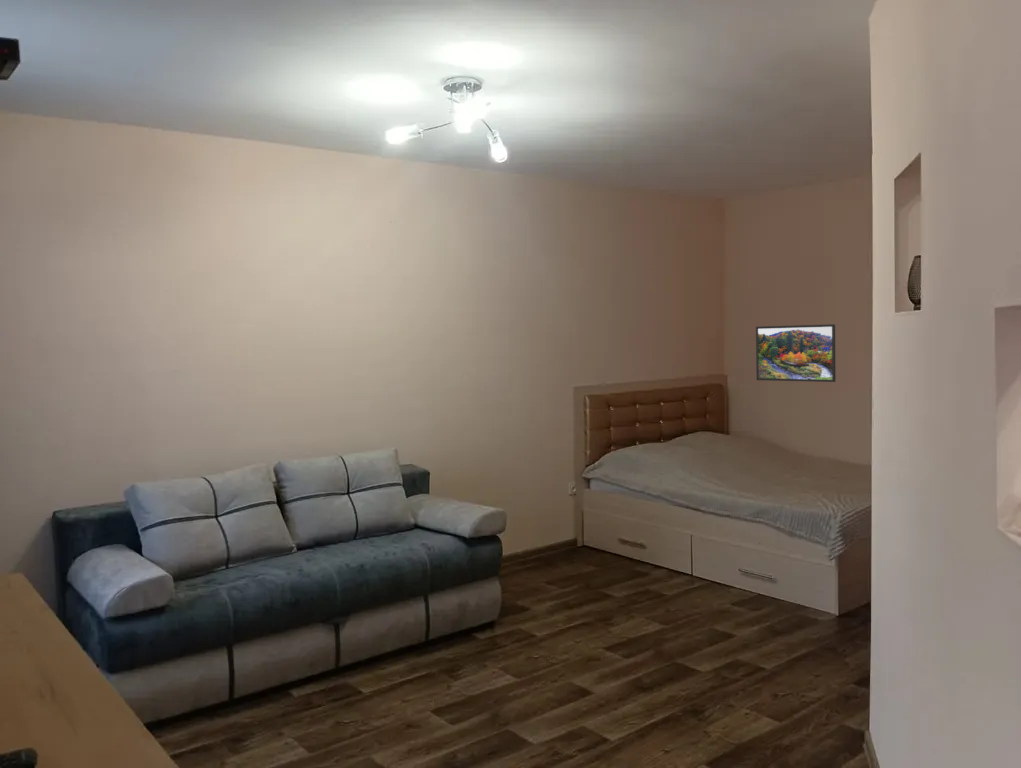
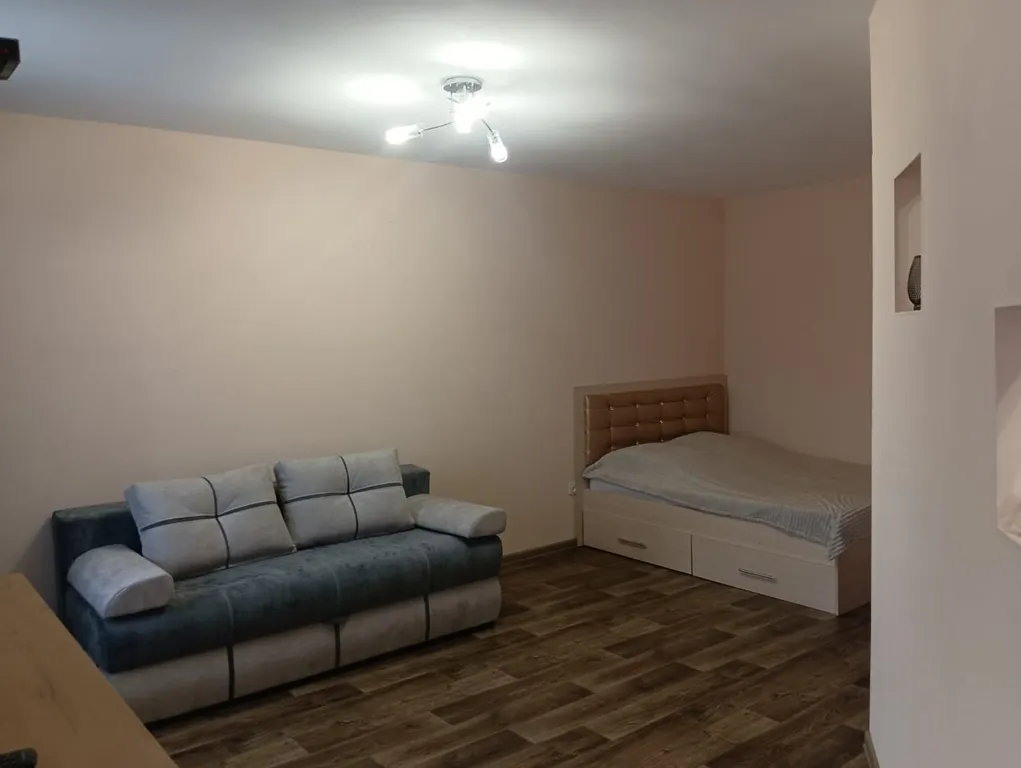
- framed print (794, 353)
